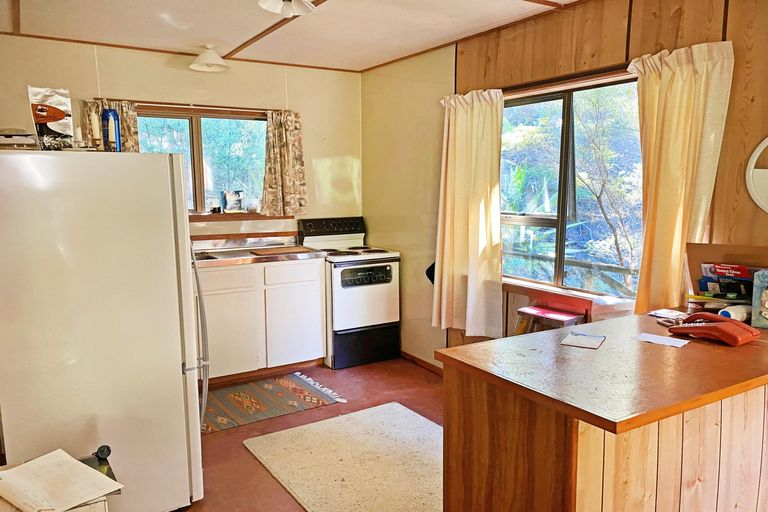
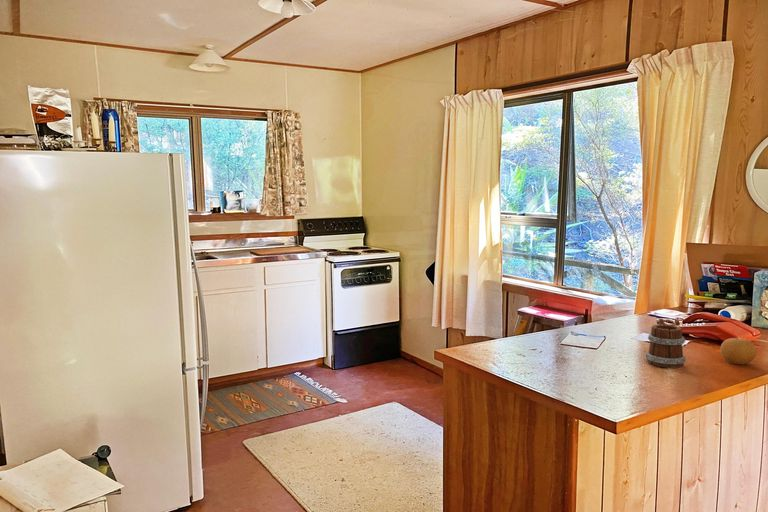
+ mug (664, 342)
+ fruit (738, 350)
